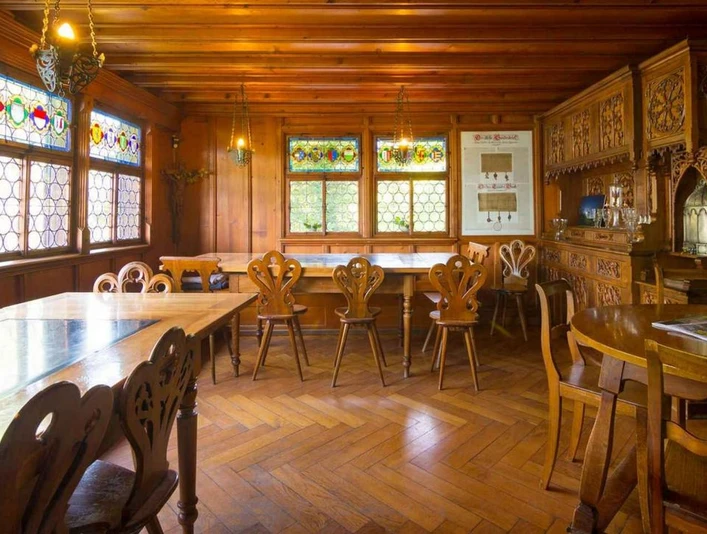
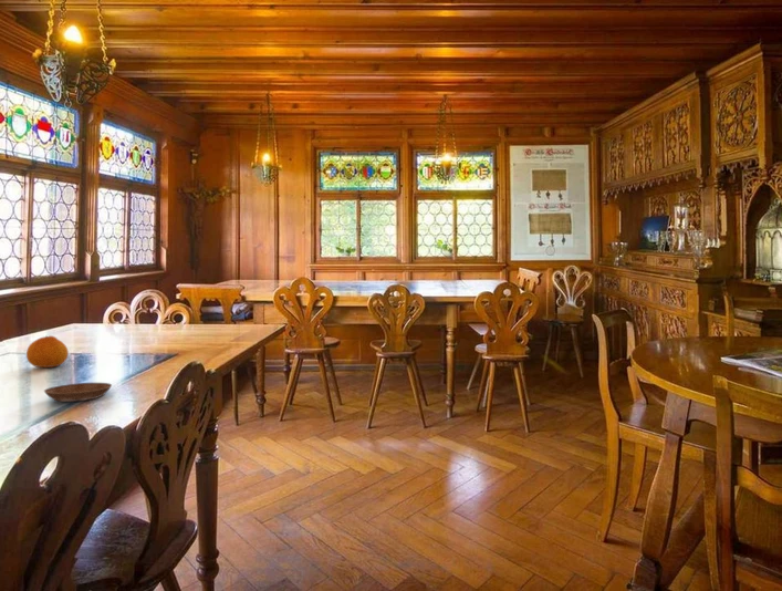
+ saucer (79, 392)
+ fruit (48, 351)
